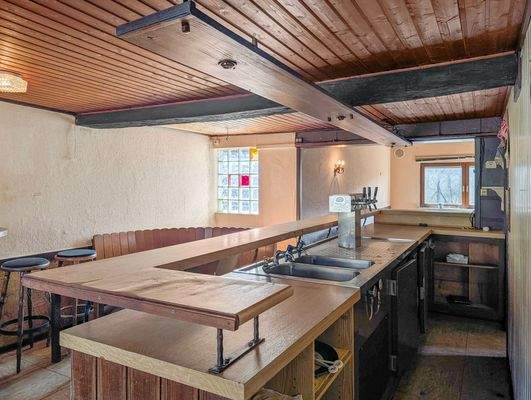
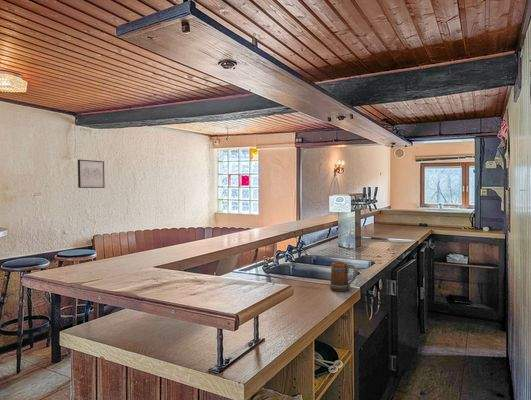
+ beer mug (343, 276)
+ wall art (91, 174)
